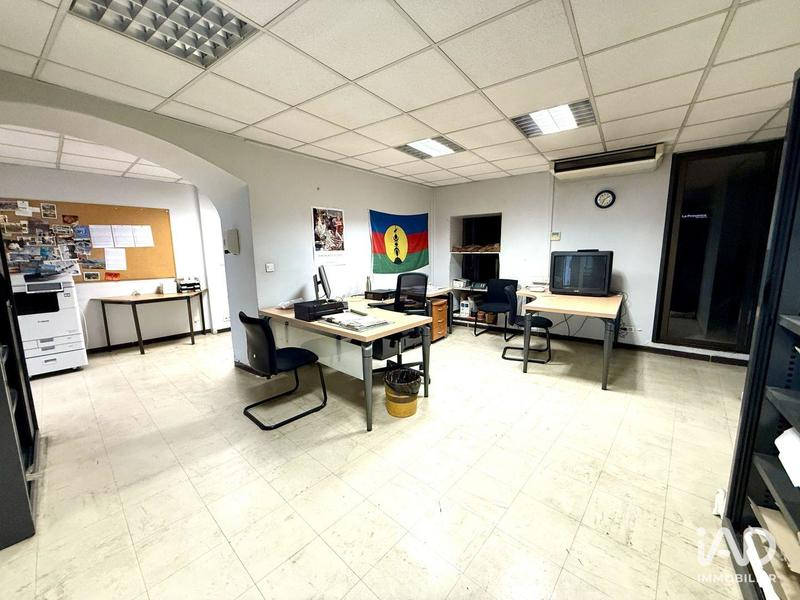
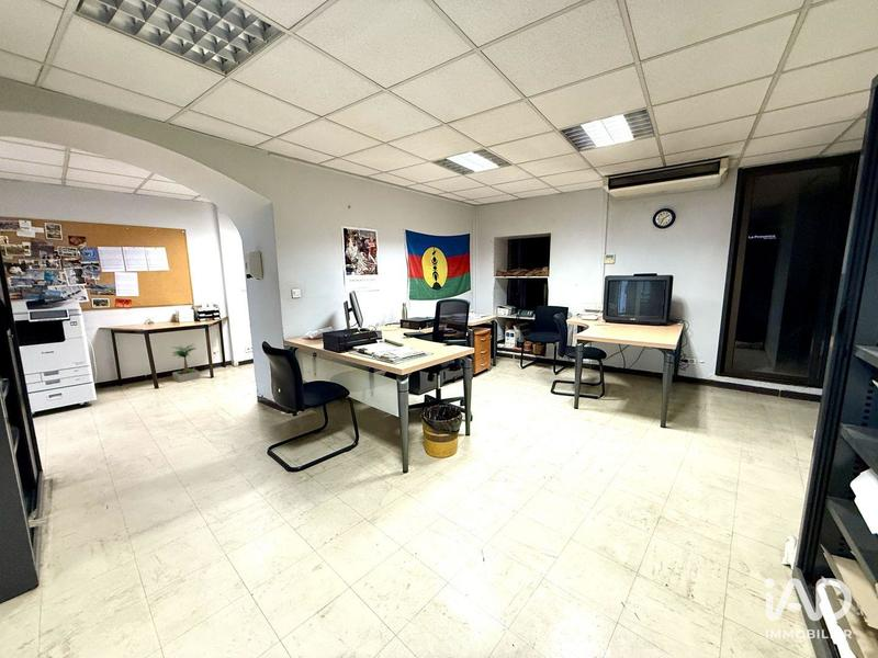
+ potted plant (185, 361)
